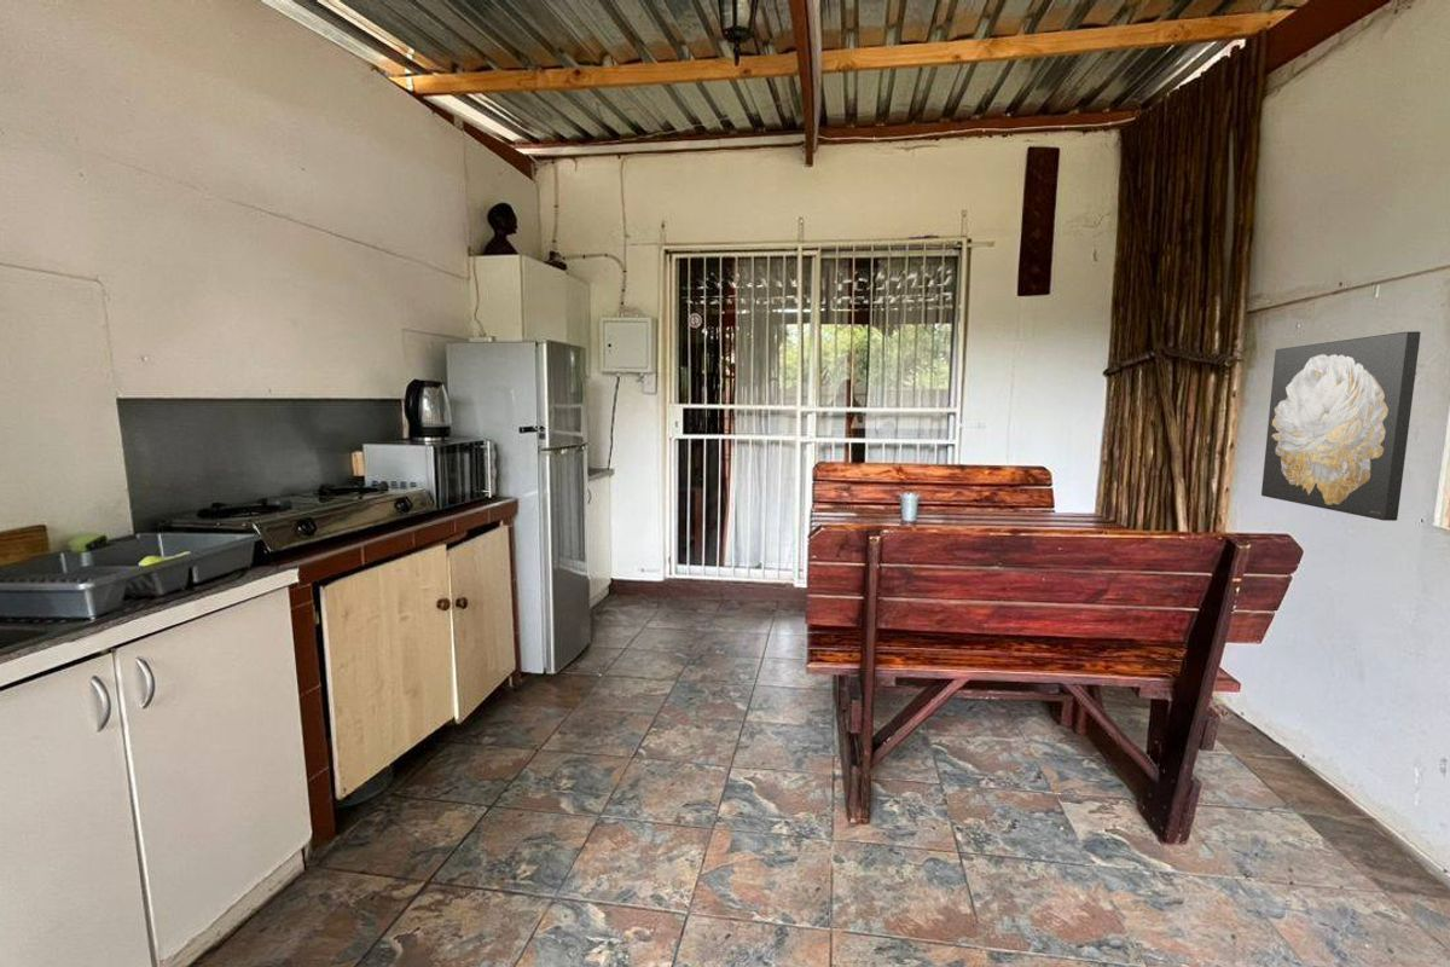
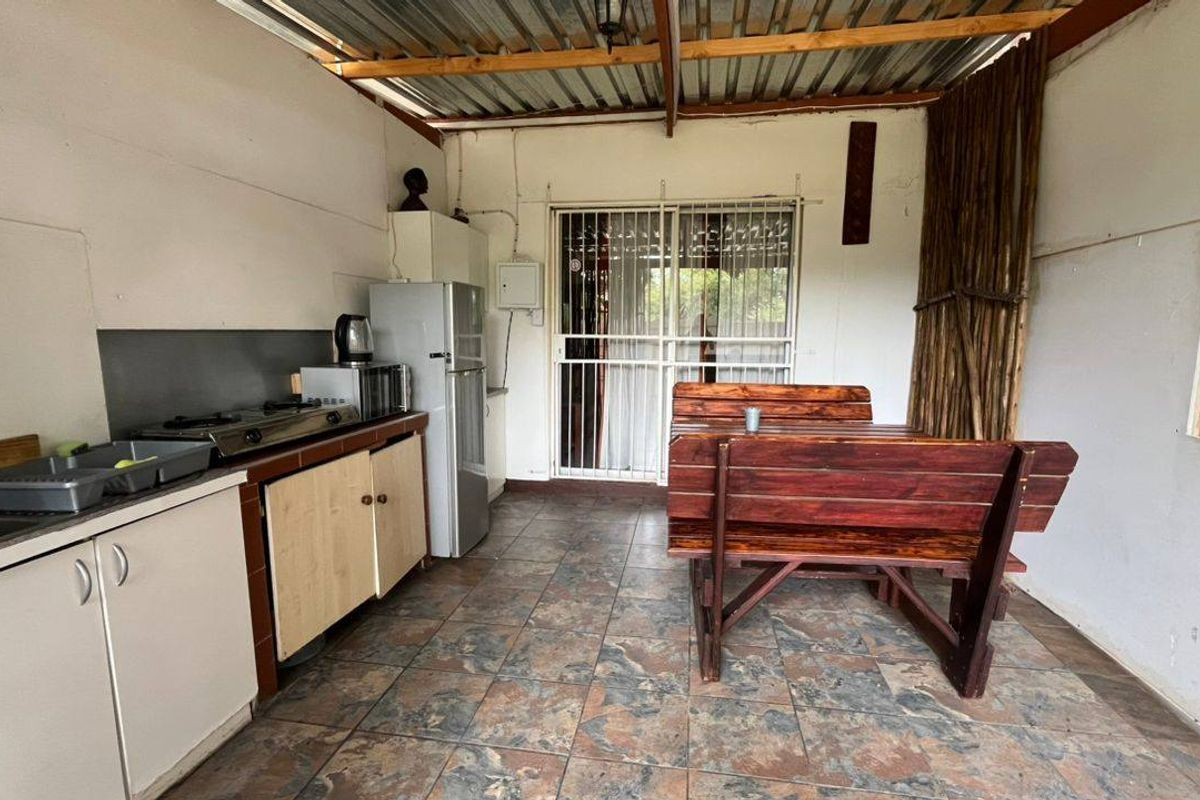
- wall art (1329, 425)
